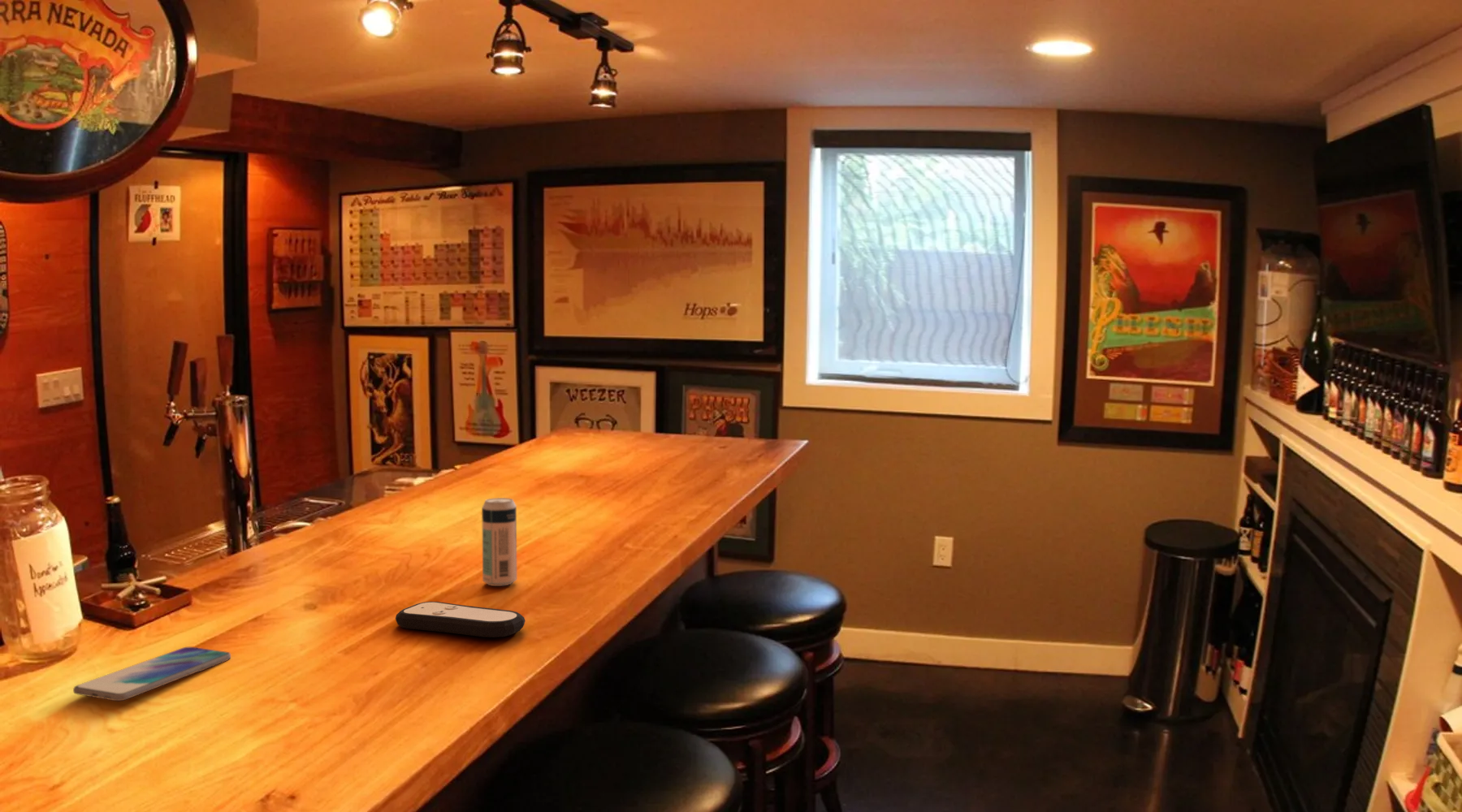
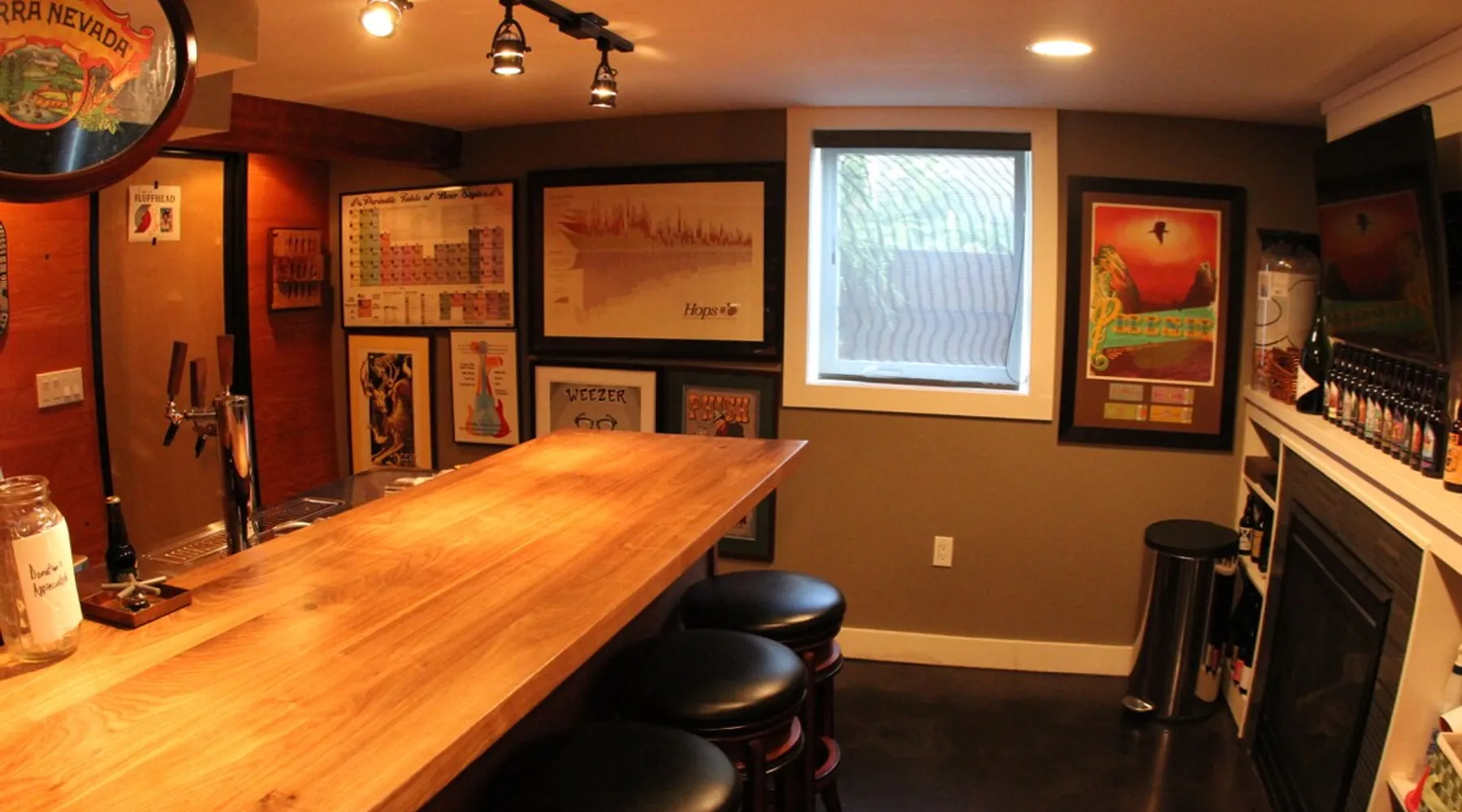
- beer can (500, 542)
- remote control (461, 619)
- smartphone (156, 672)
